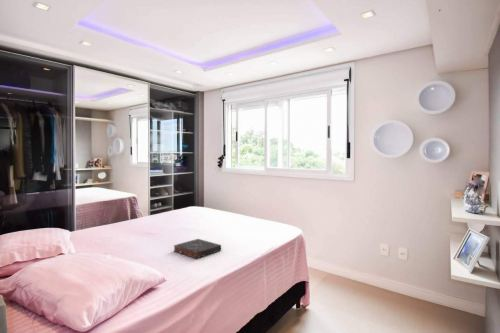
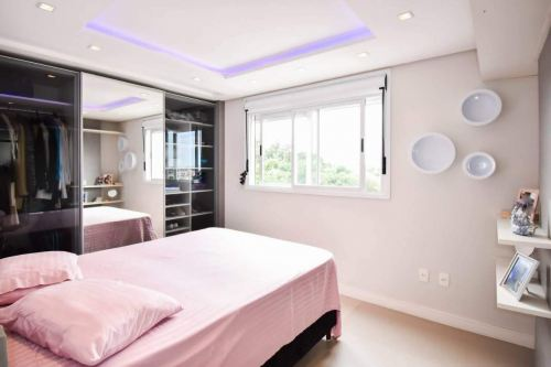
- book (197, 247)
